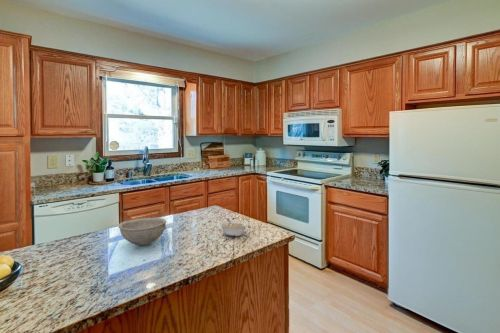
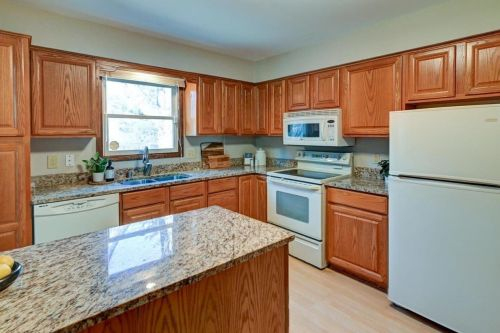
- legume (232, 227)
- bowl (143, 233)
